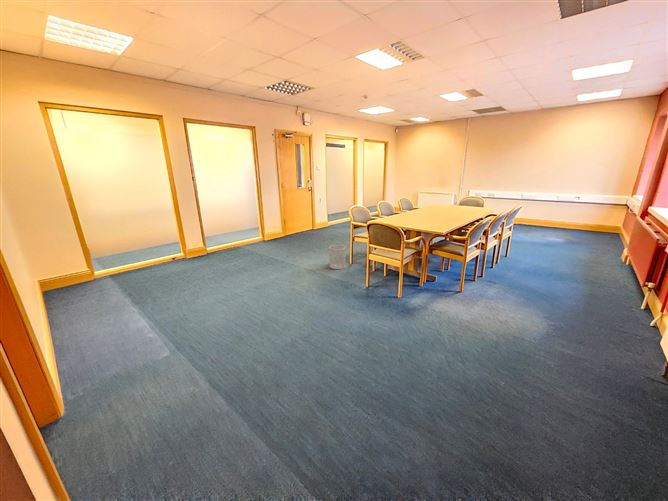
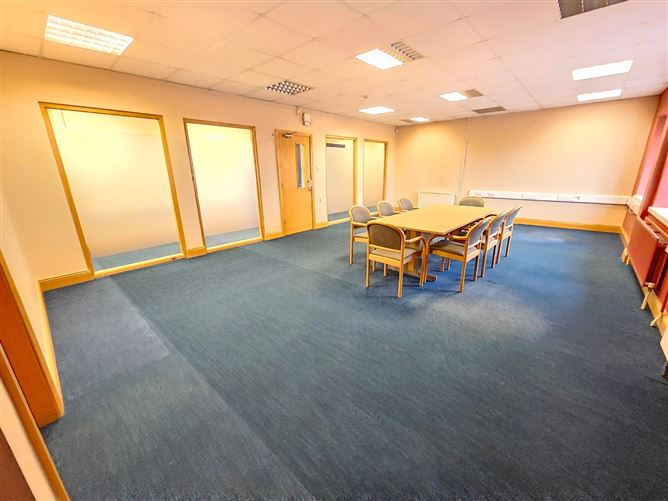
- wastebasket (337, 256)
